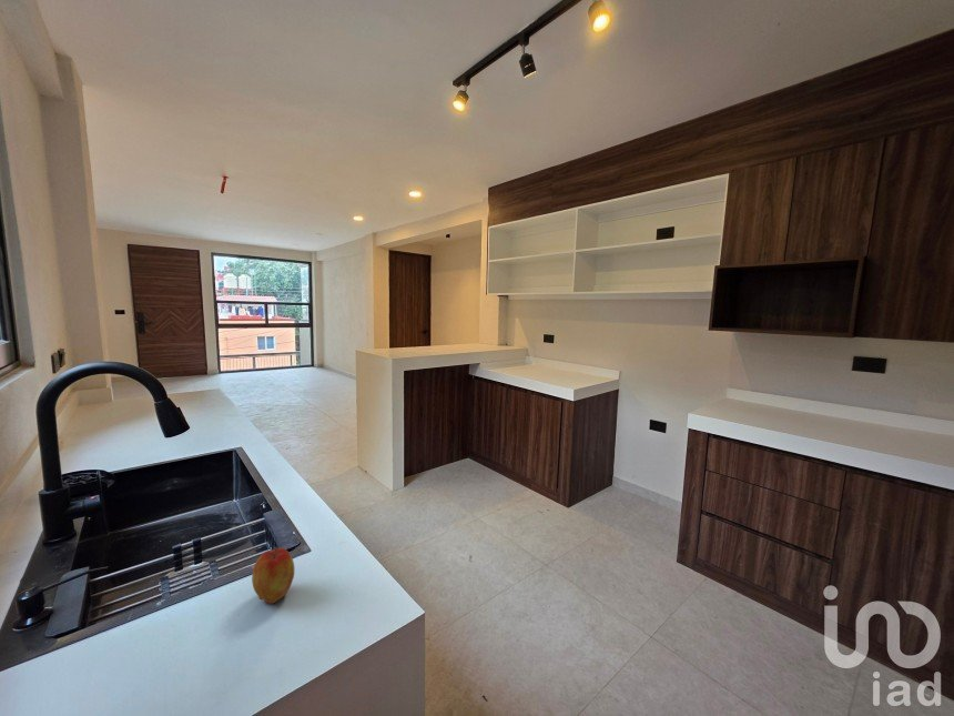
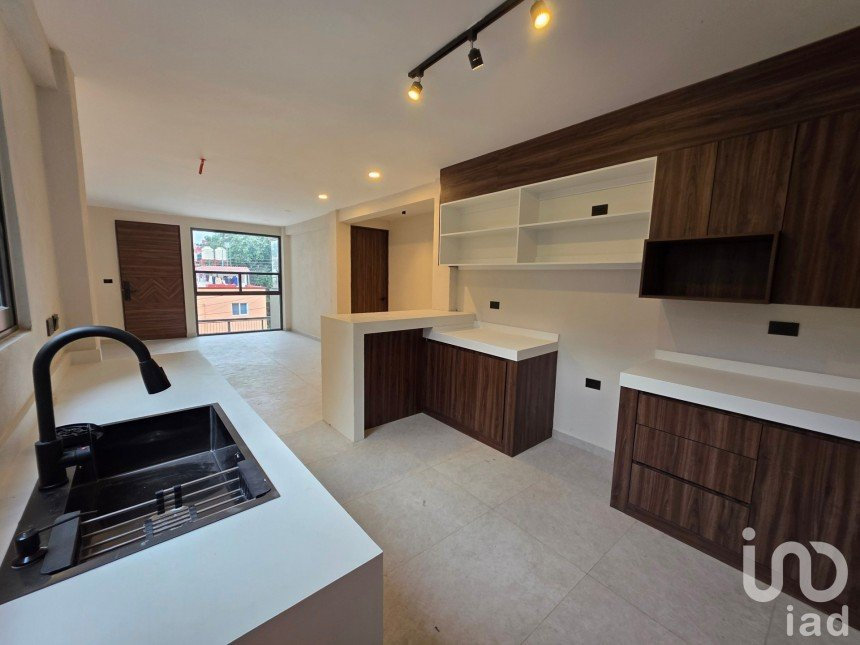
- apple (273, 571)
